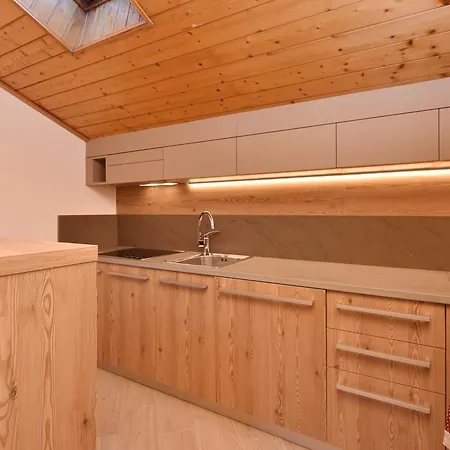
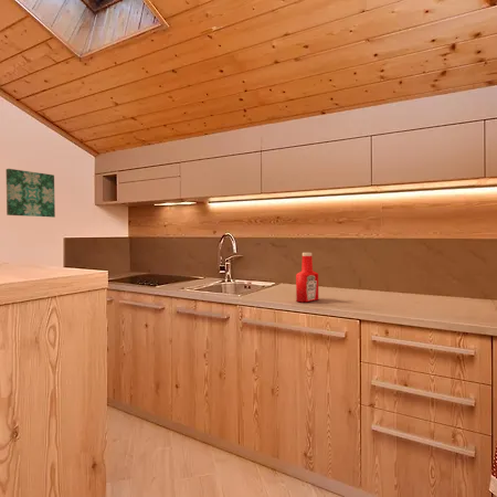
+ soap bottle (307, 276)
+ wall art (31, 193)
